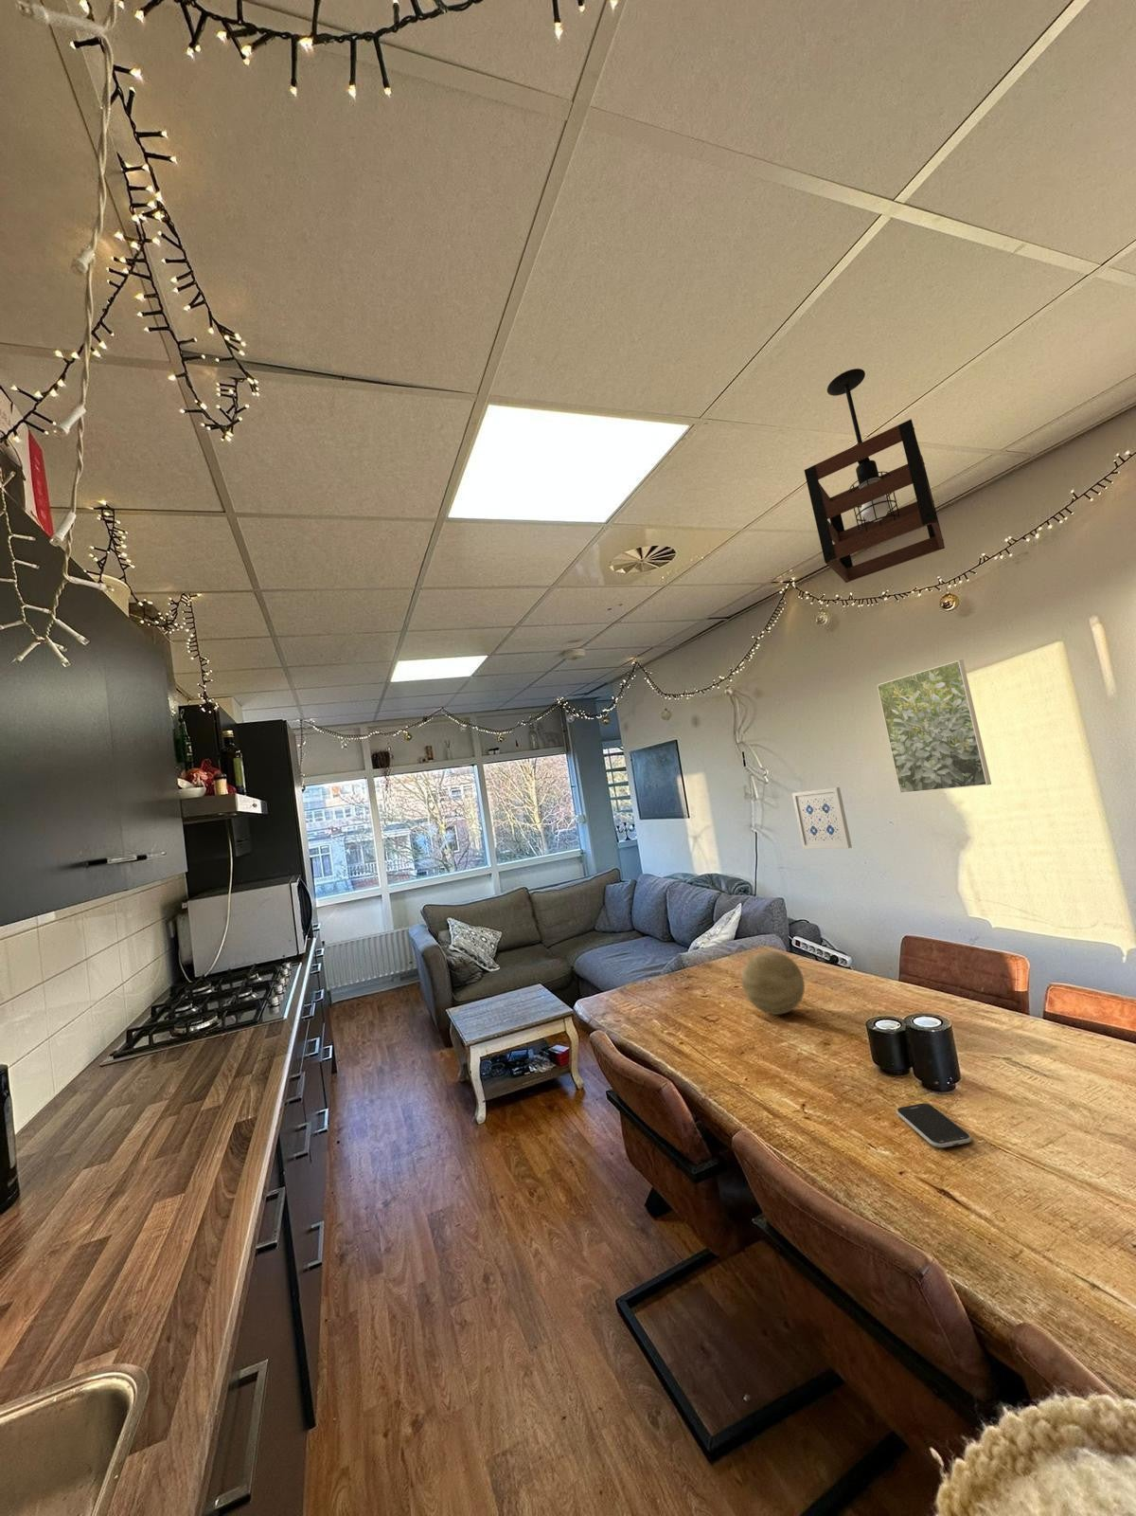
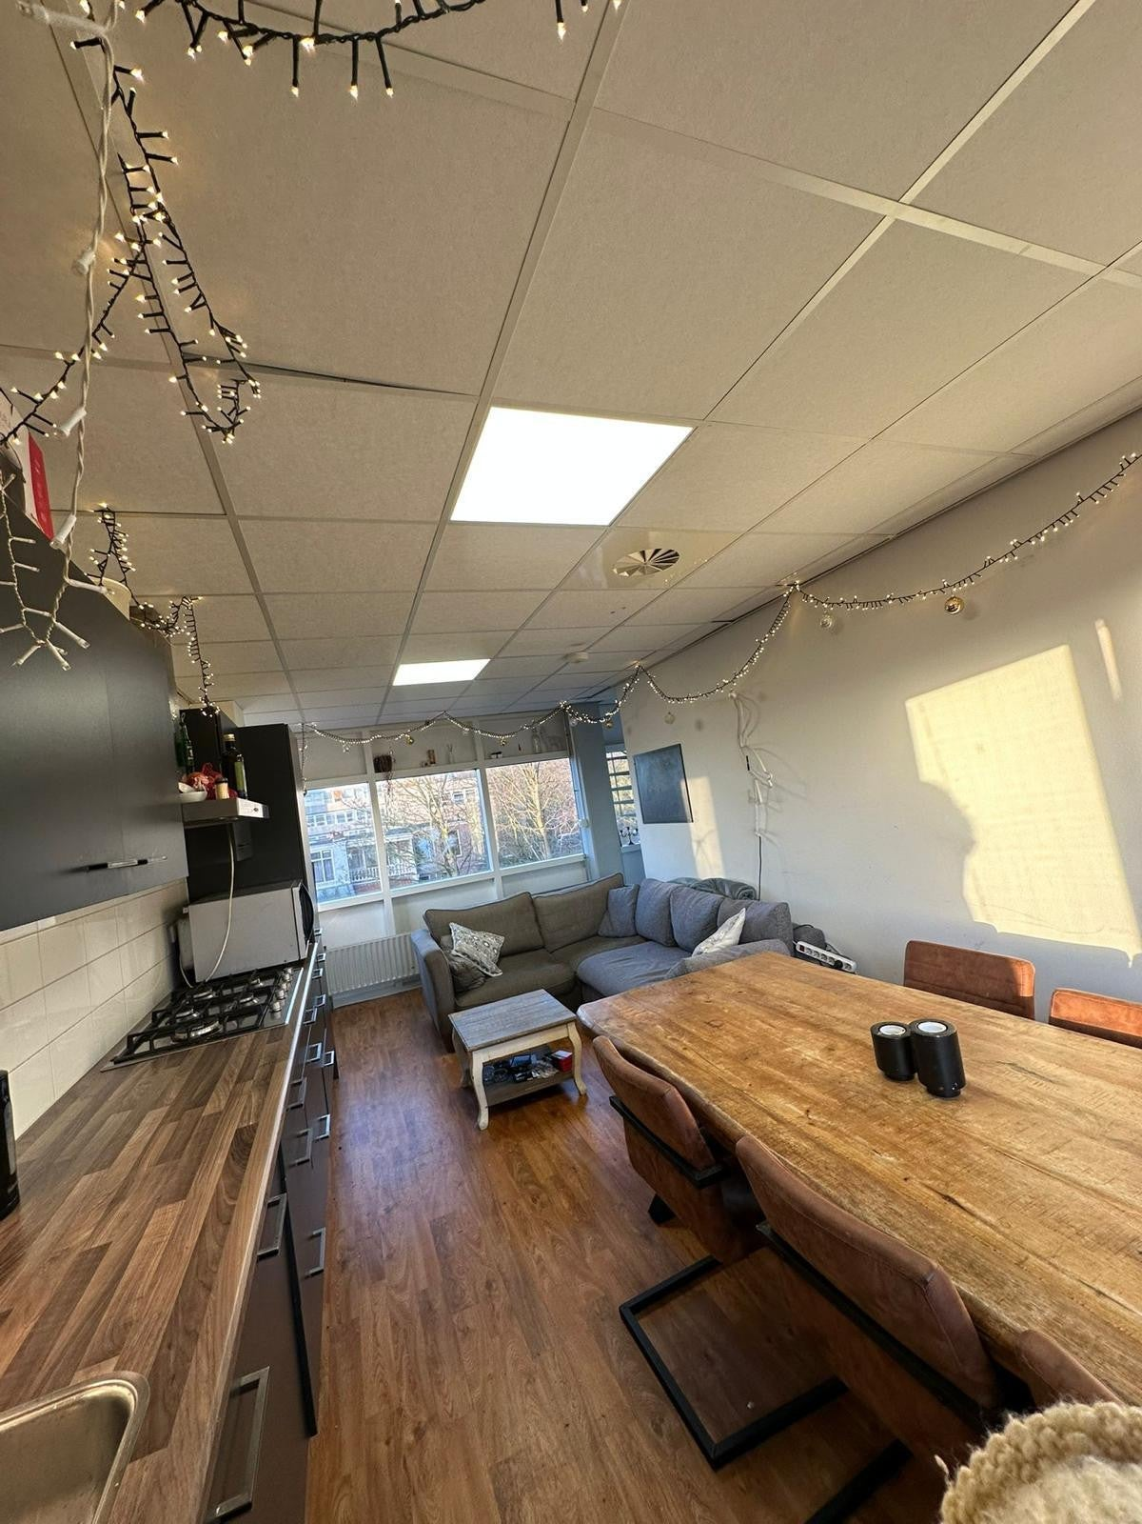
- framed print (930, 731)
- wall art (820, 819)
- smartphone (932, 1123)
- pendant light (865, 467)
- decorative ball (772, 981)
